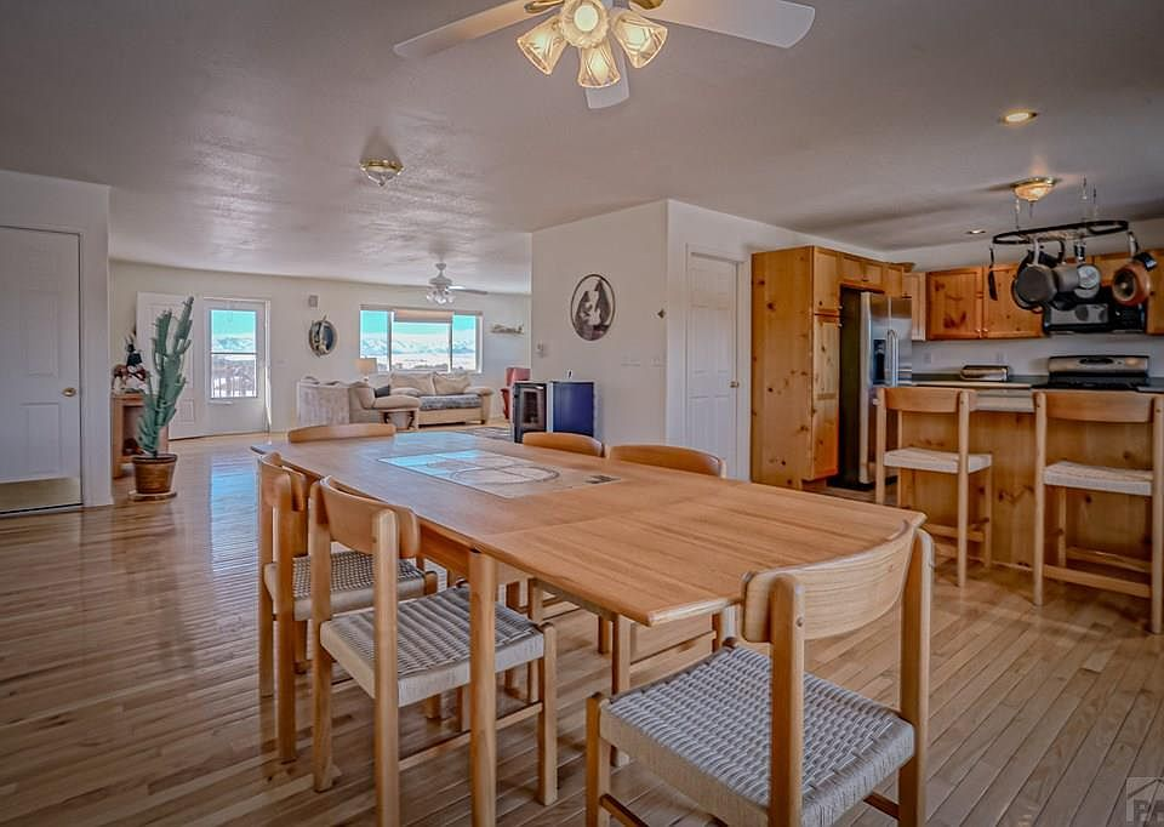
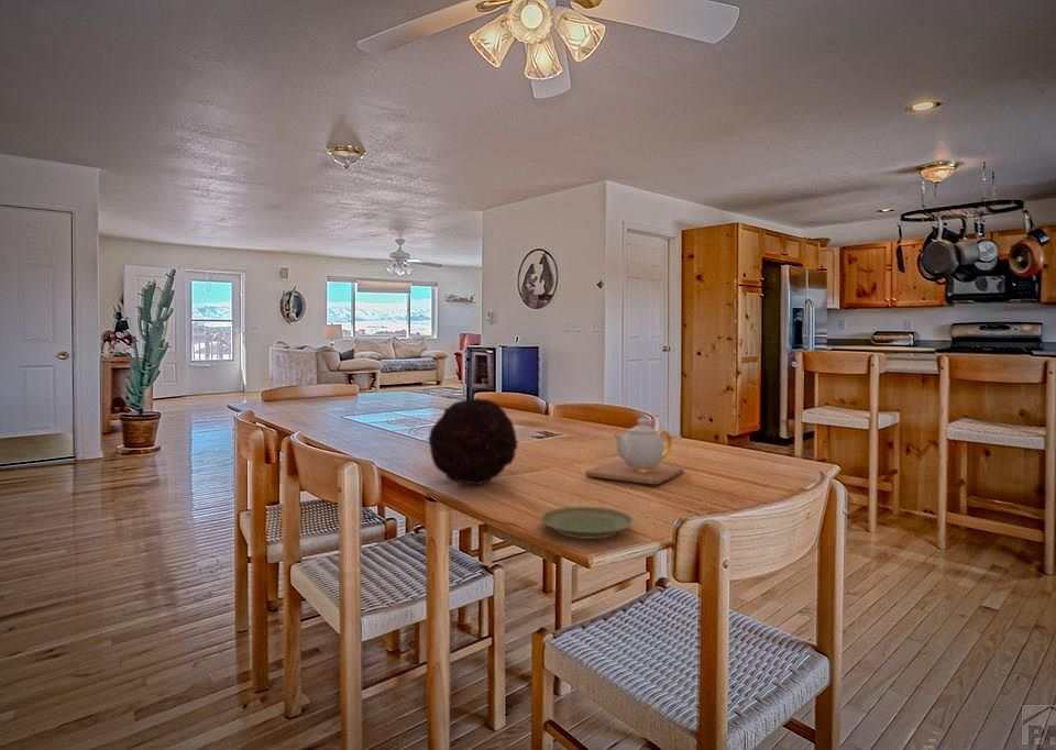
+ plate (586, 523)
+ teapot (635, 445)
+ decorative orb (473, 440)
